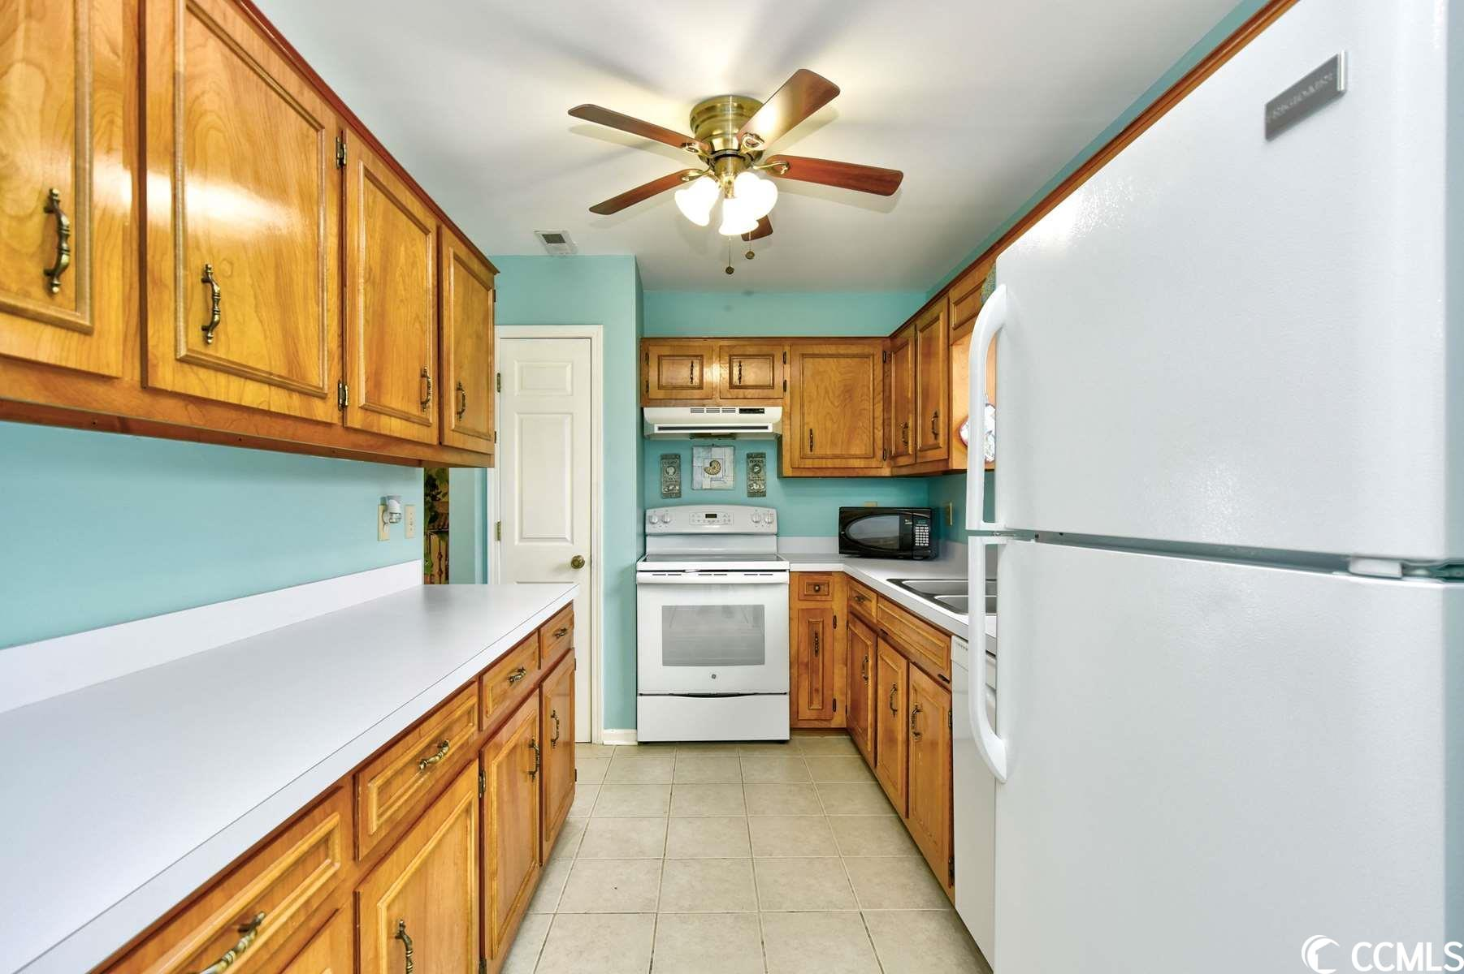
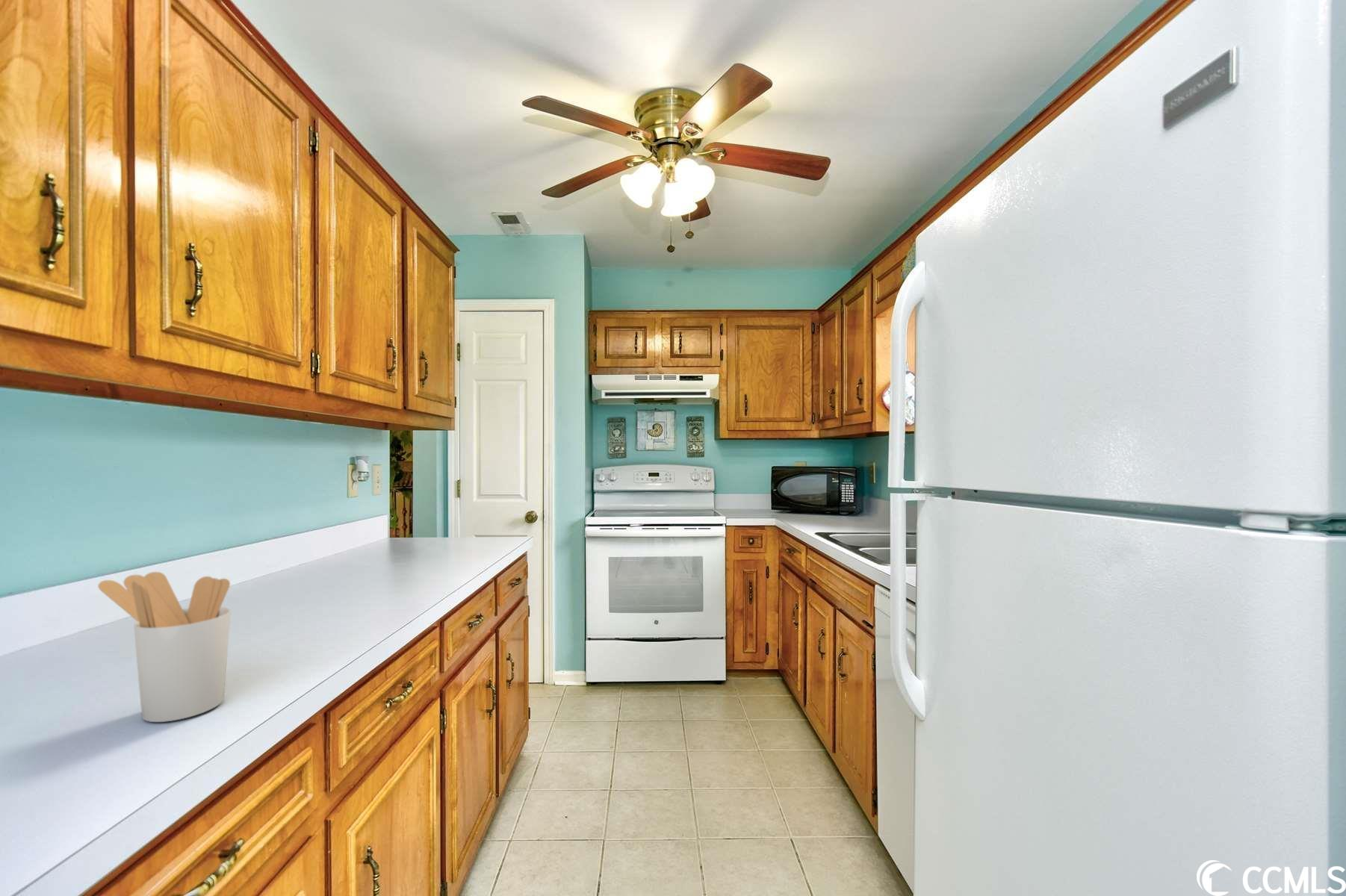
+ utensil holder (167, 638)
